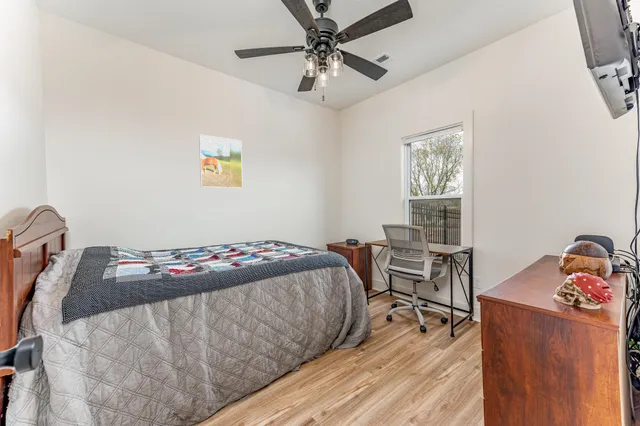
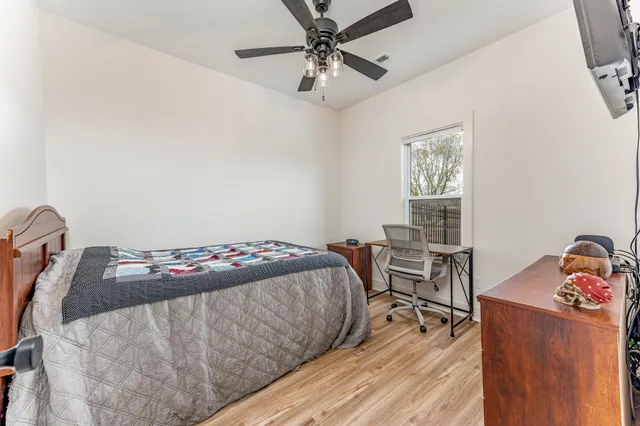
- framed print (221, 162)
